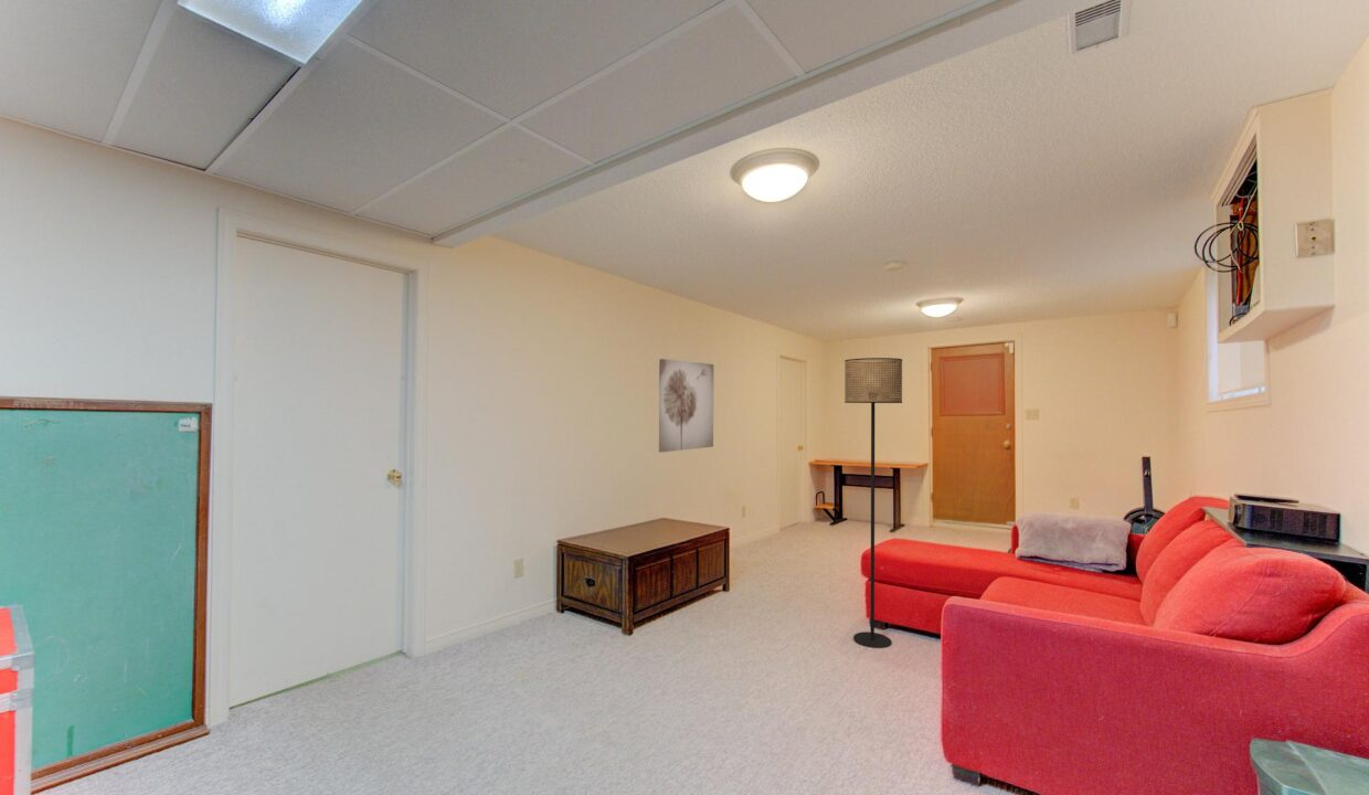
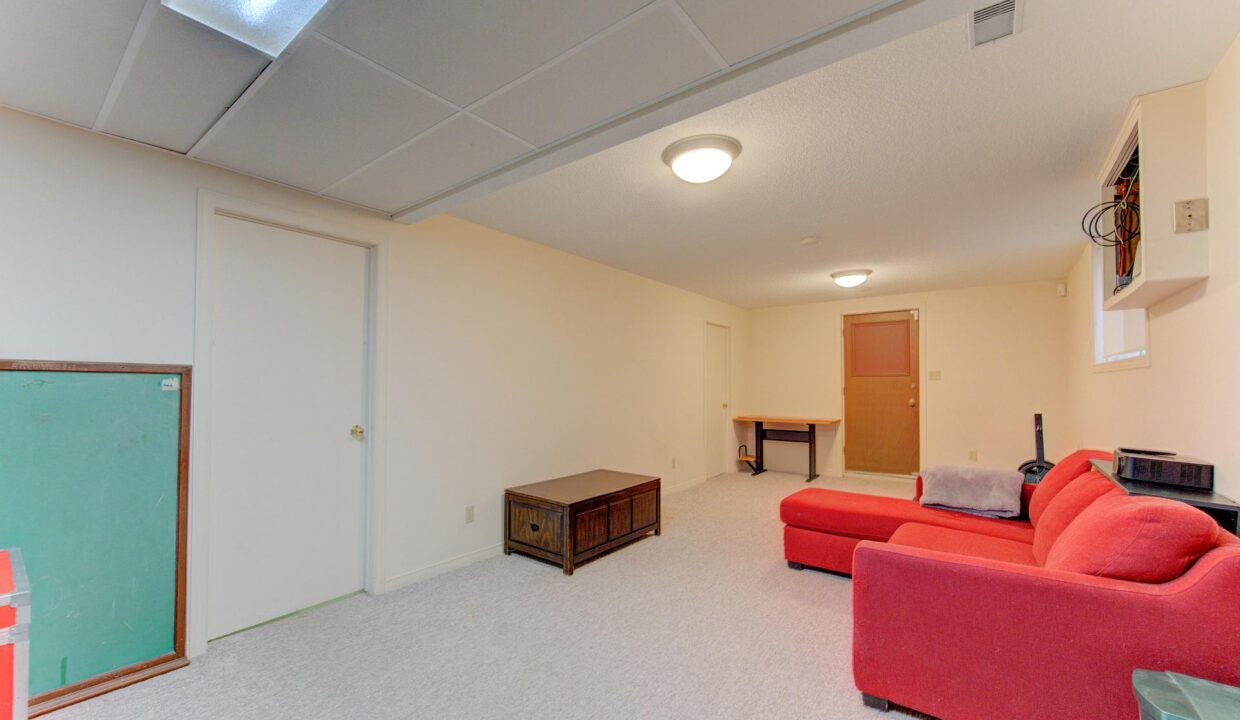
- wall art (688, 405)
- floor lamp (872, 499)
